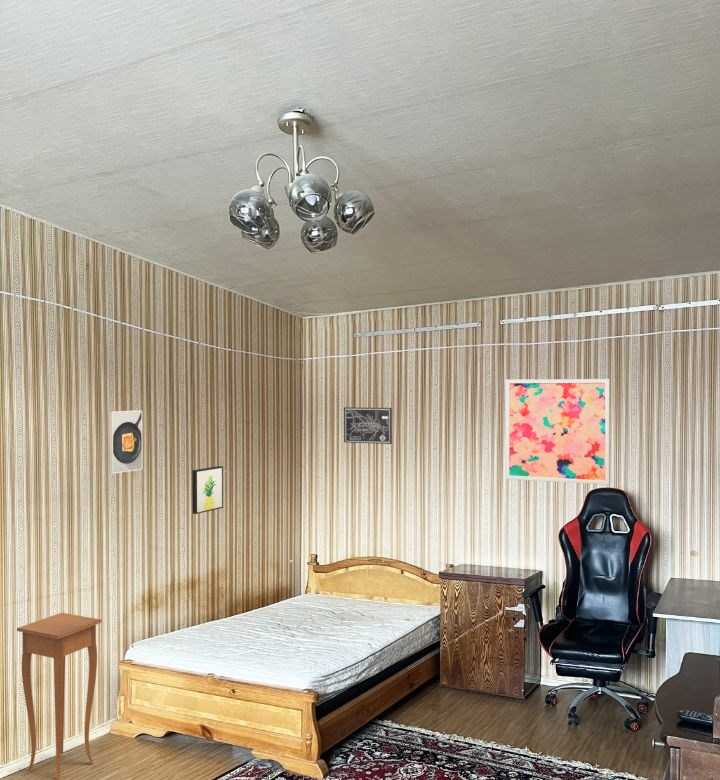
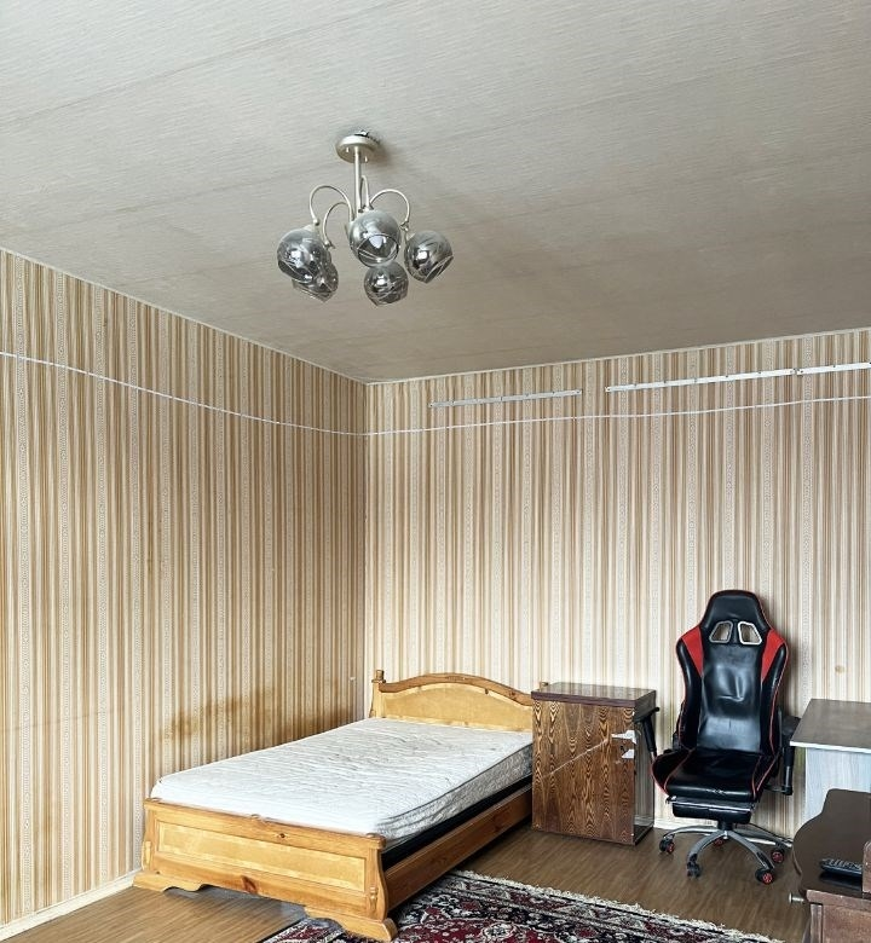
- wall art (556, 430)
- wall art (208, 489)
- wall art (367, 425)
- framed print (125, 441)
- side table (60, 695)
